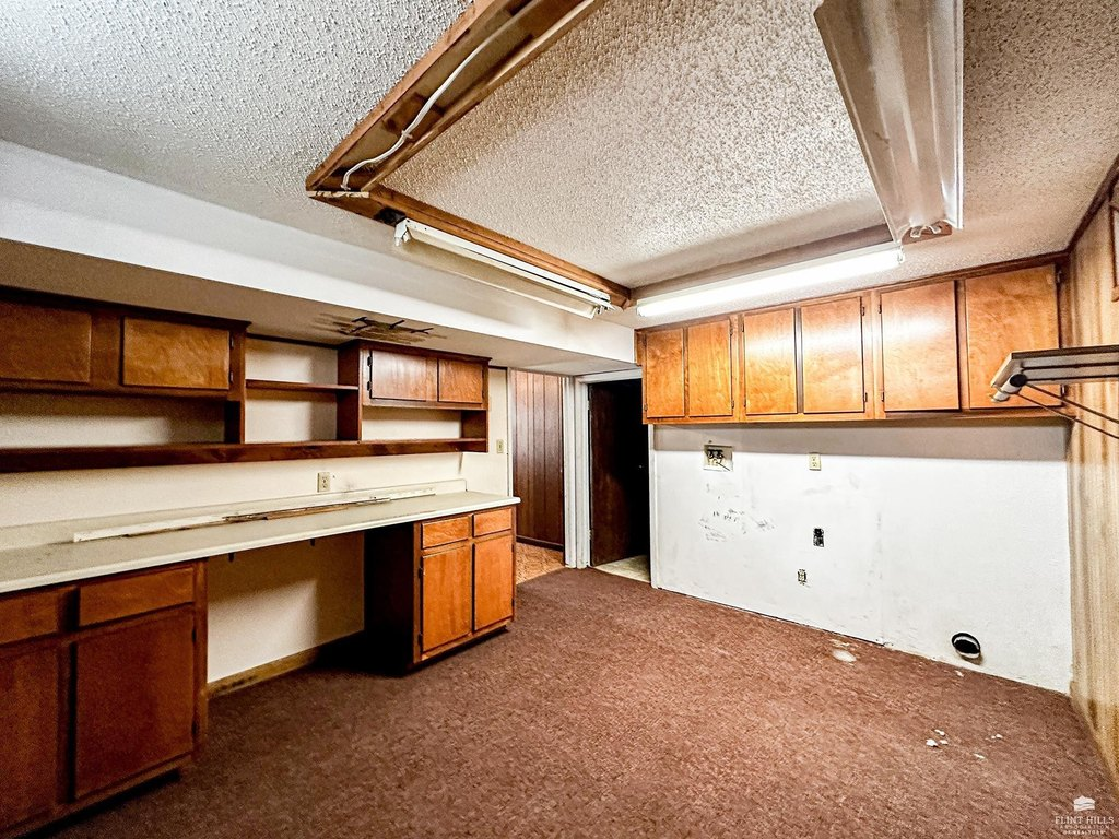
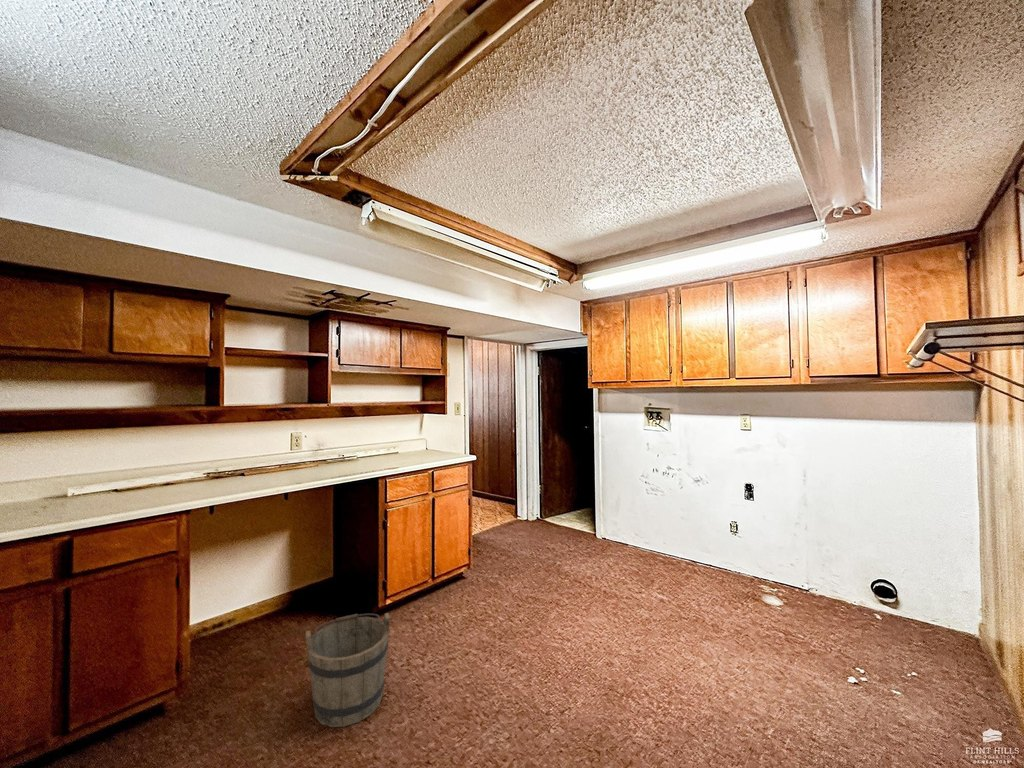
+ bucket (349, 663)
